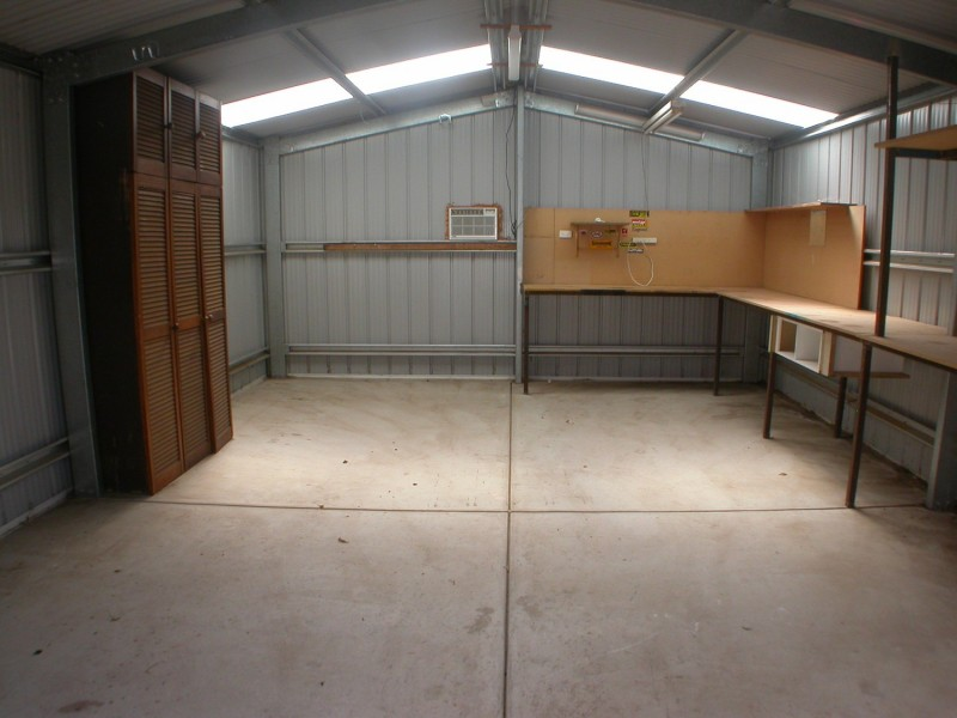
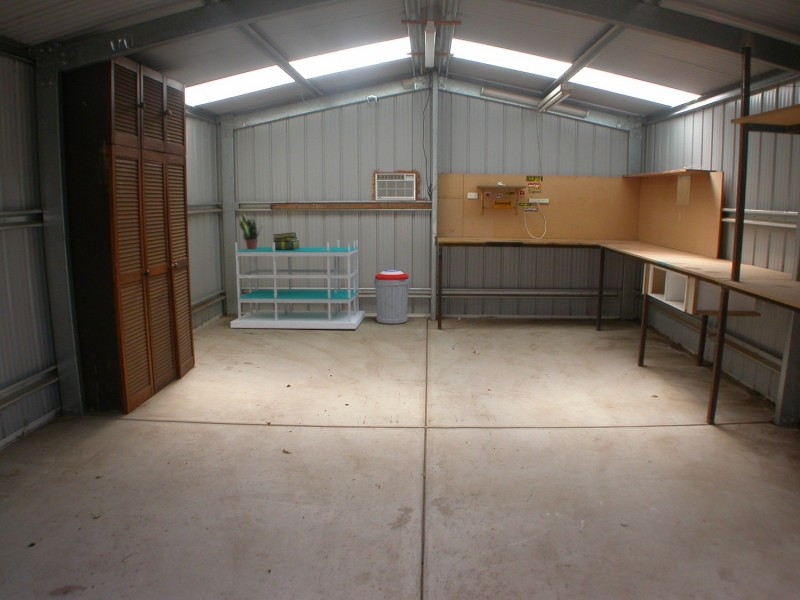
+ trash can (391, 295)
+ potted plant (250, 231)
+ stack of books (285, 241)
+ shelving unit (300, 277)
